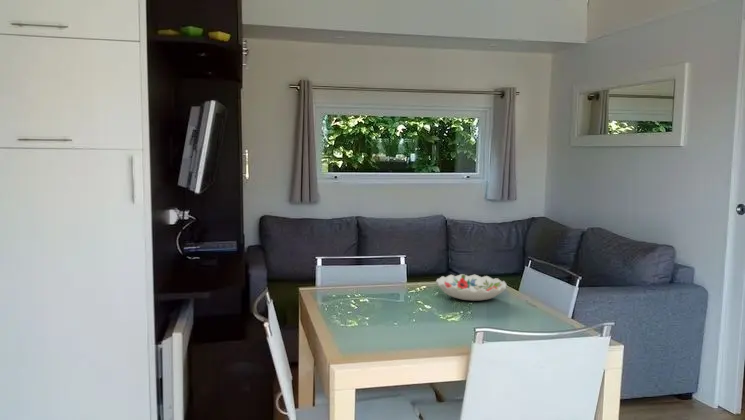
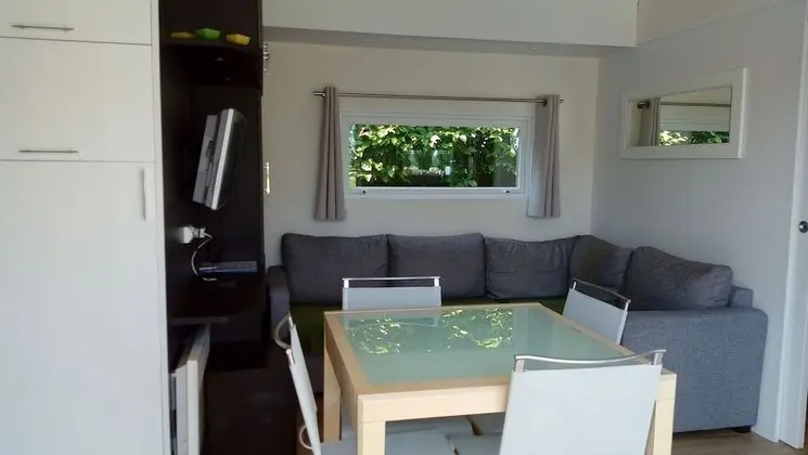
- decorative bowl (470, 289)
